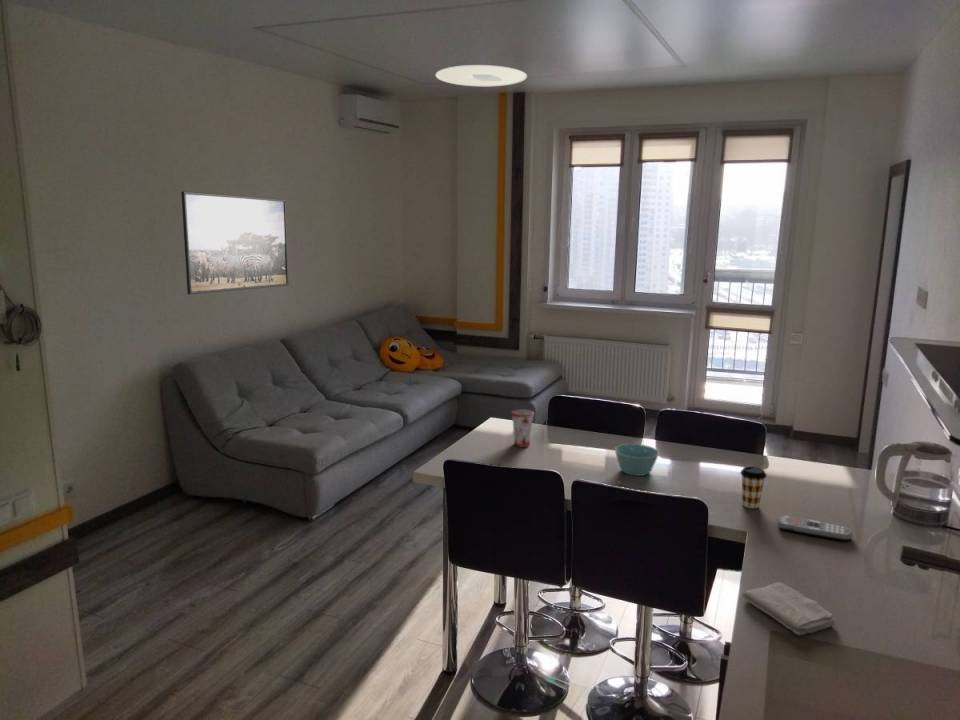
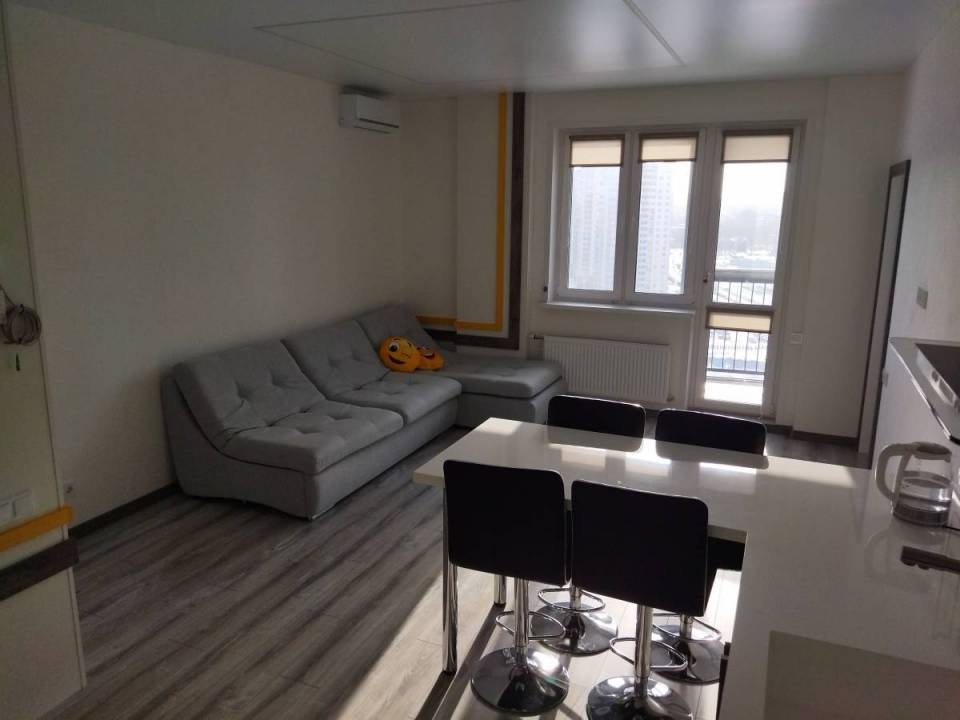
- washcloth (788, 606)
- mug (523, 430)
- remote control (814, 528)
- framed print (240, 243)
- ceiling light (481, 71)
- coffee cup (752, 487)
- bowl (636, 461)
